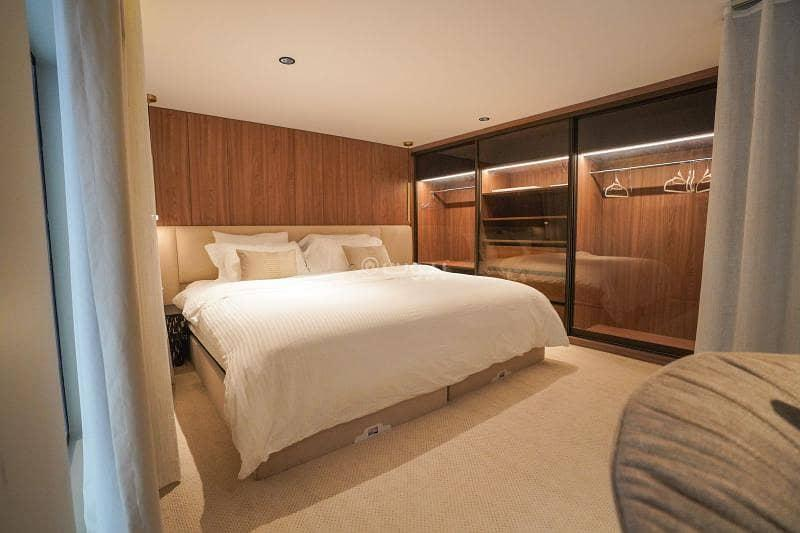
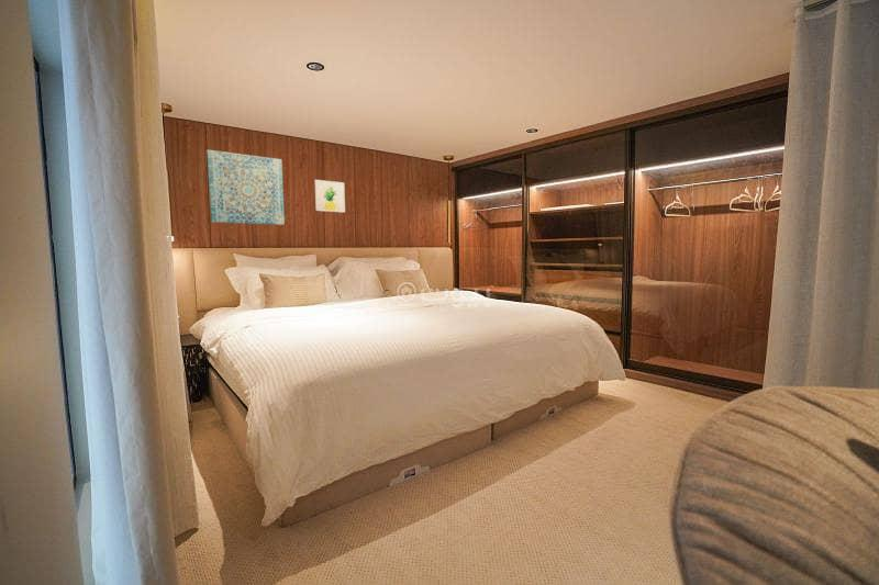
+ wall art (330, 196)
+ wall art (247, 189)
